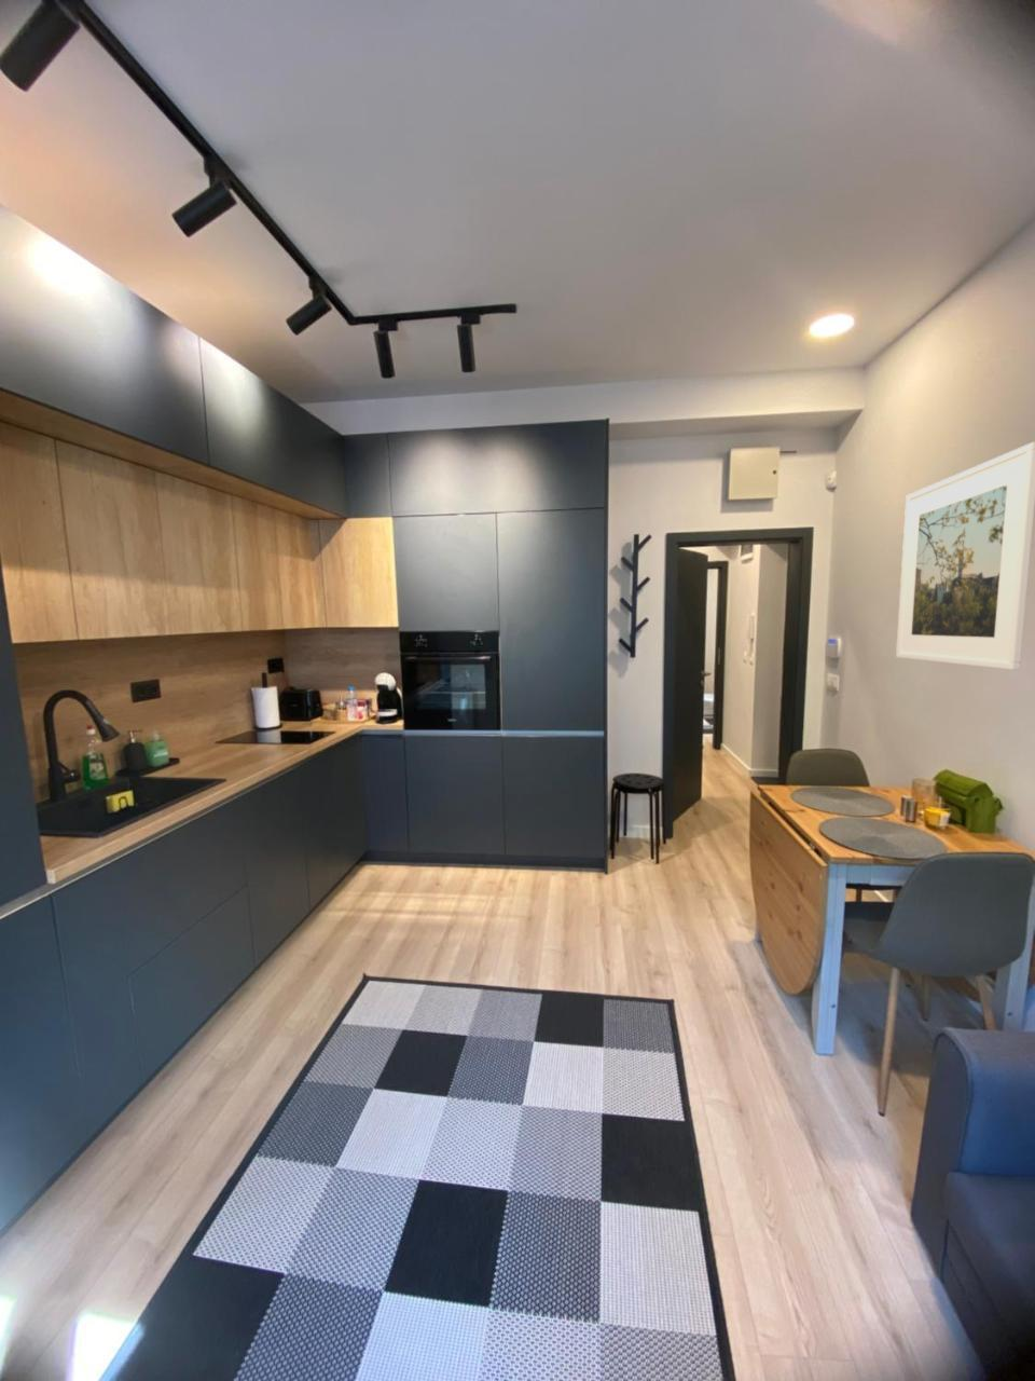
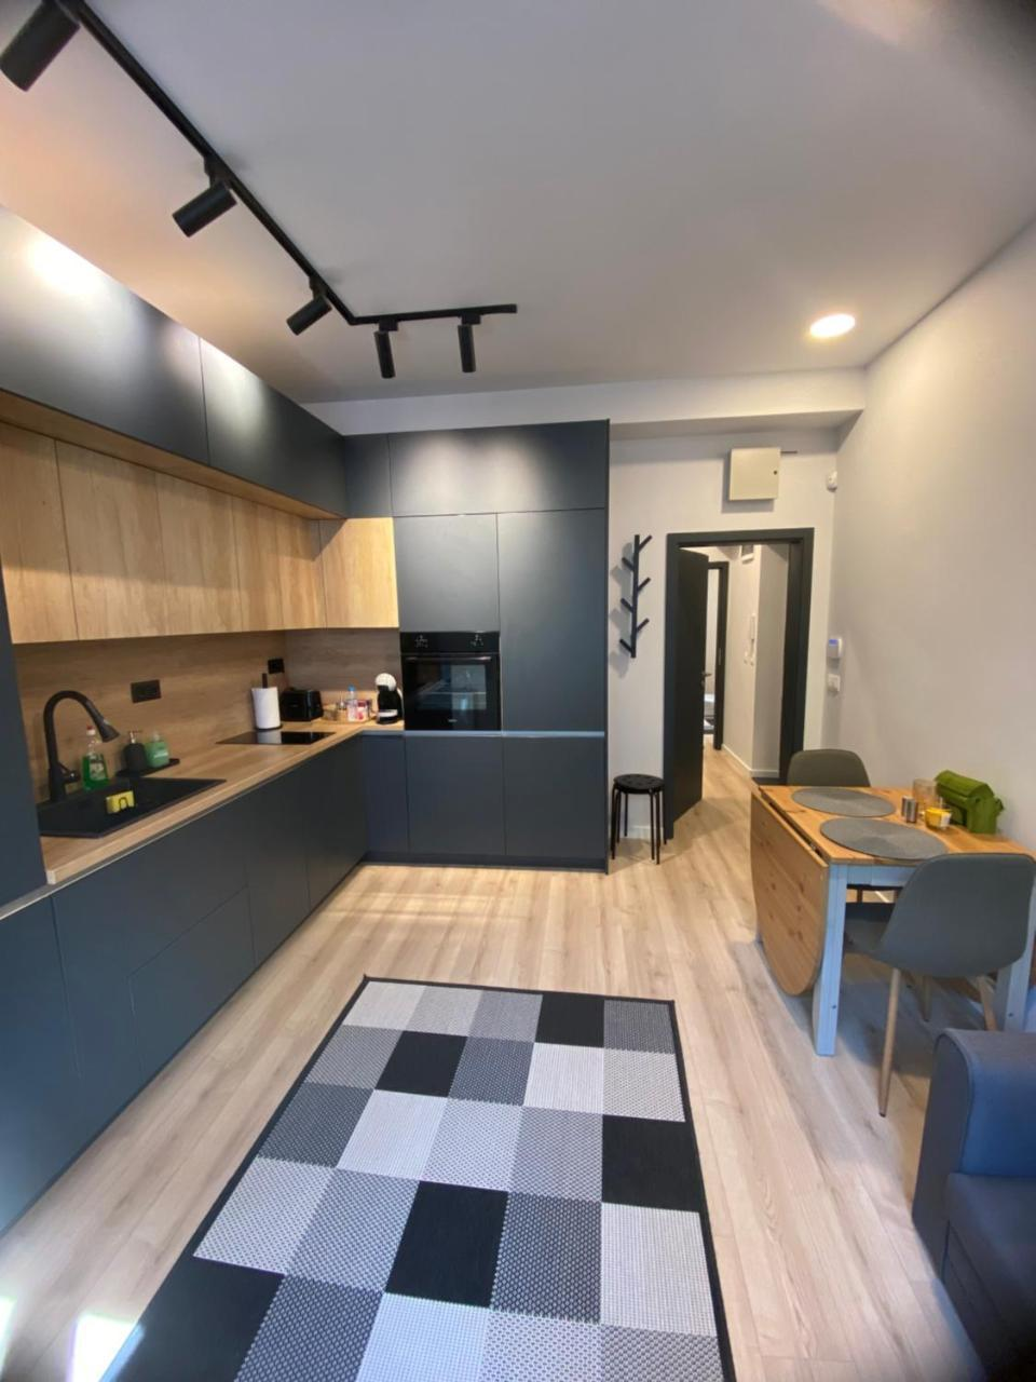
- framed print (955, 570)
